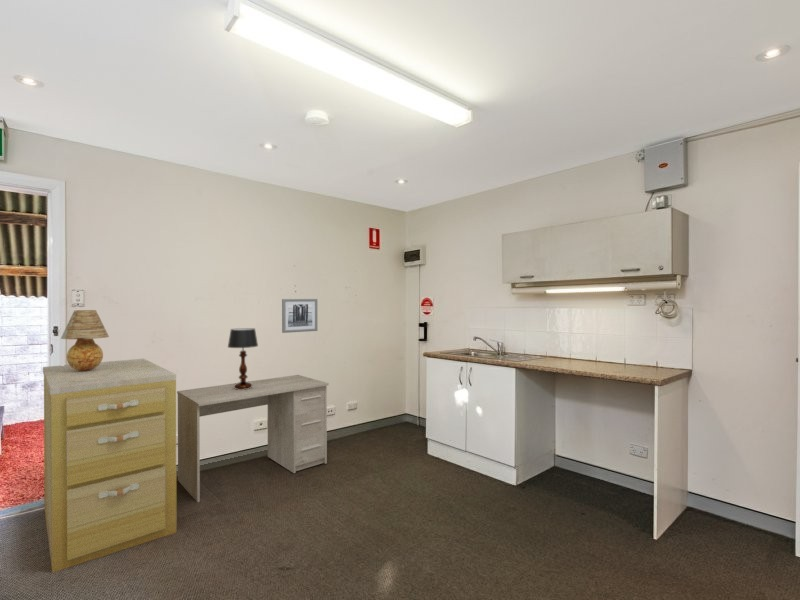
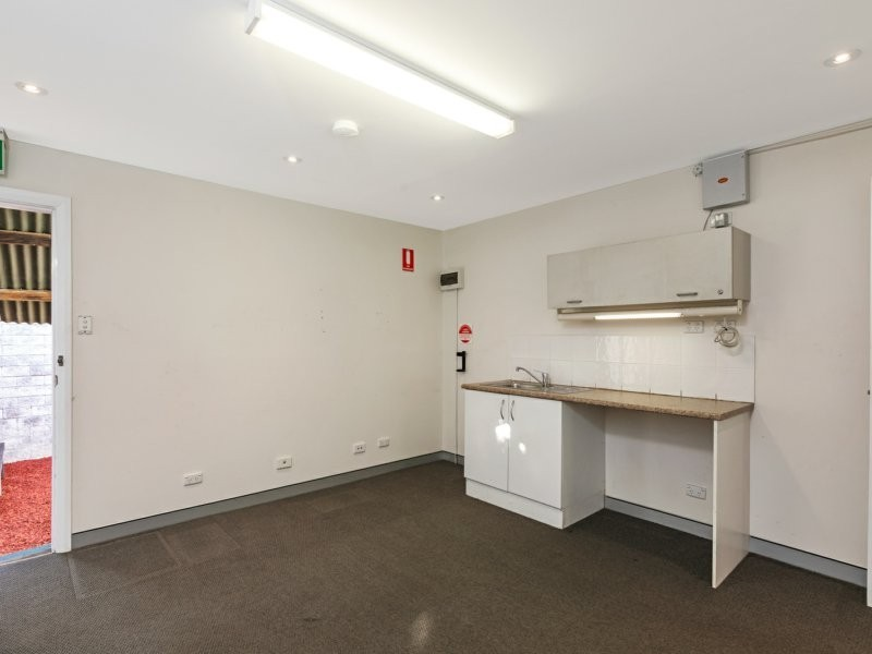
- table lamp (243, 358)
- table lamp (85, 340)
- desk (268, 429)
- filing cabinet (107, 446)
- wall art (300, 315)
